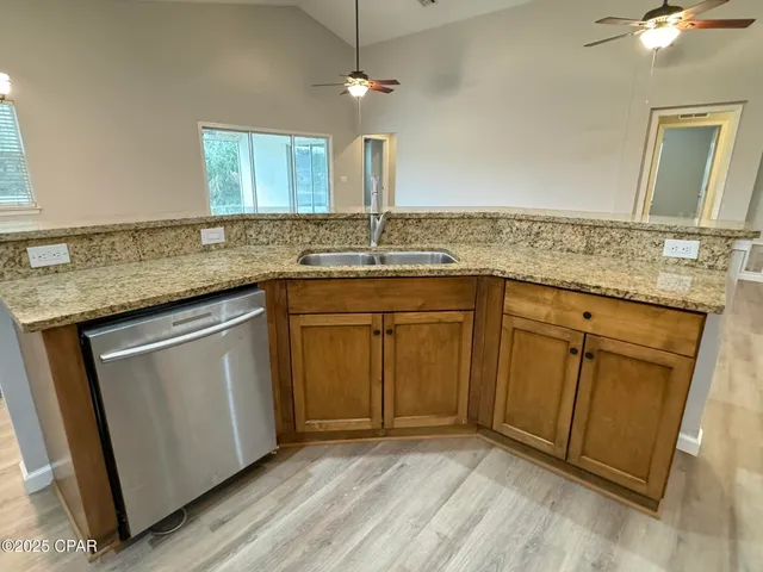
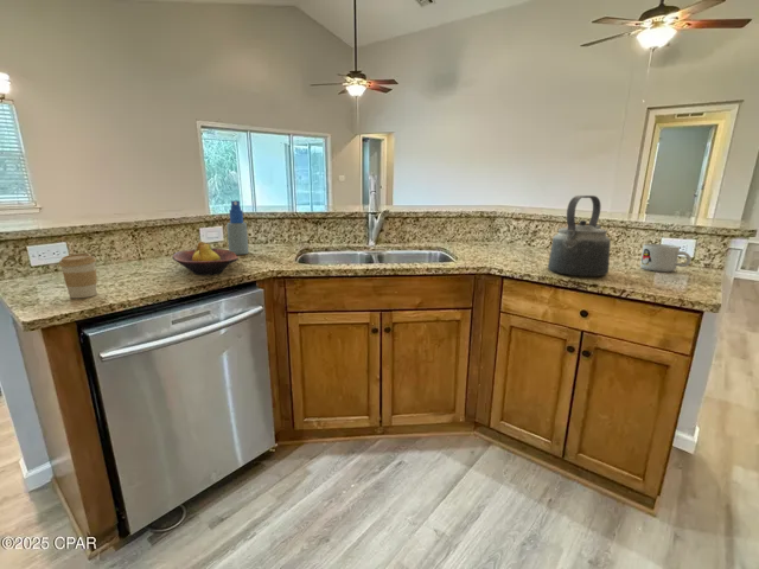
+ coffee cup (79, 275)
+ mug (665, 257)
+ fruit bowl (205, 256)
+ spray bottle (236, 226)
+ kettle (583, 234)
